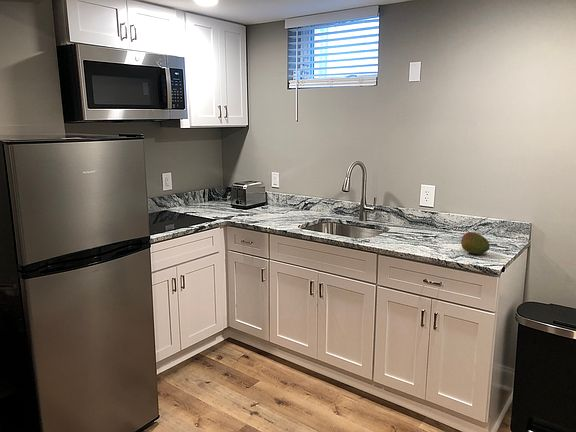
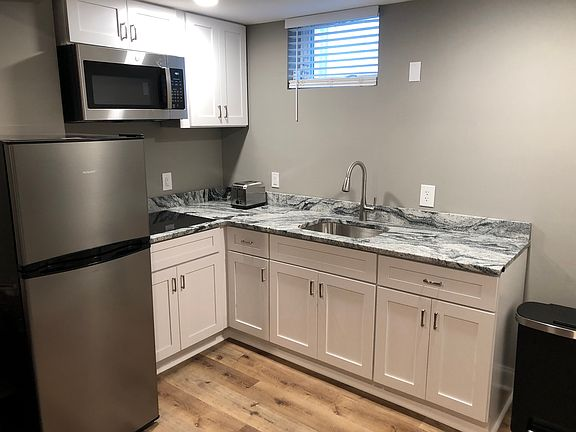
- fruit (475, 243)
